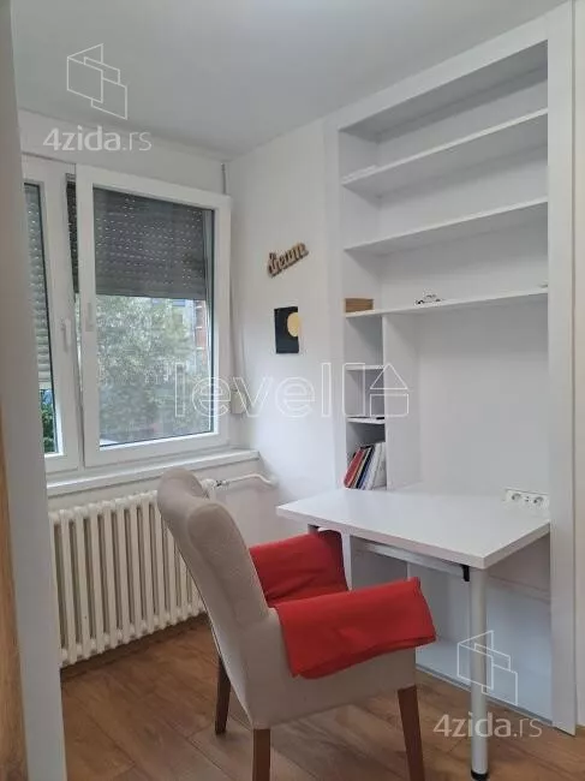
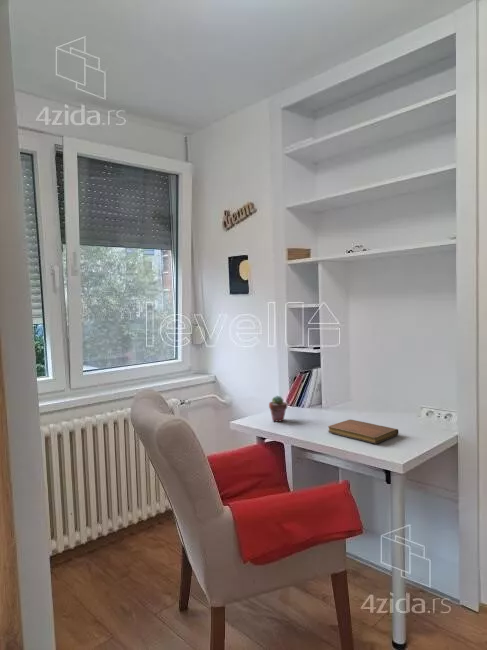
+ notebook (362, 430)
+ potted succulent (278, 407)
